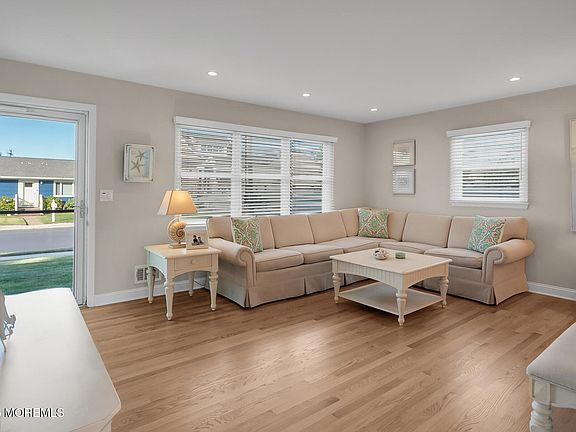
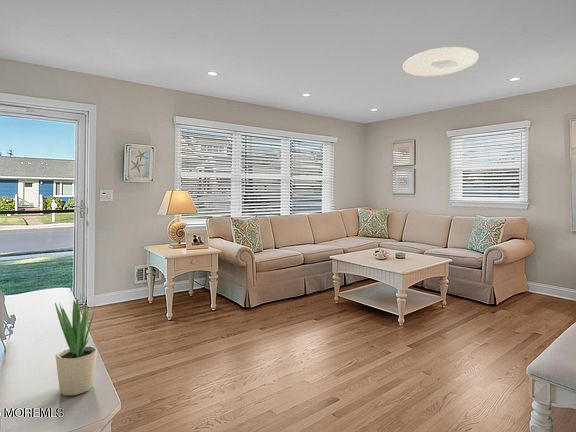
+ potted plant (74, 337)
+ ceiling light (439, 59)
